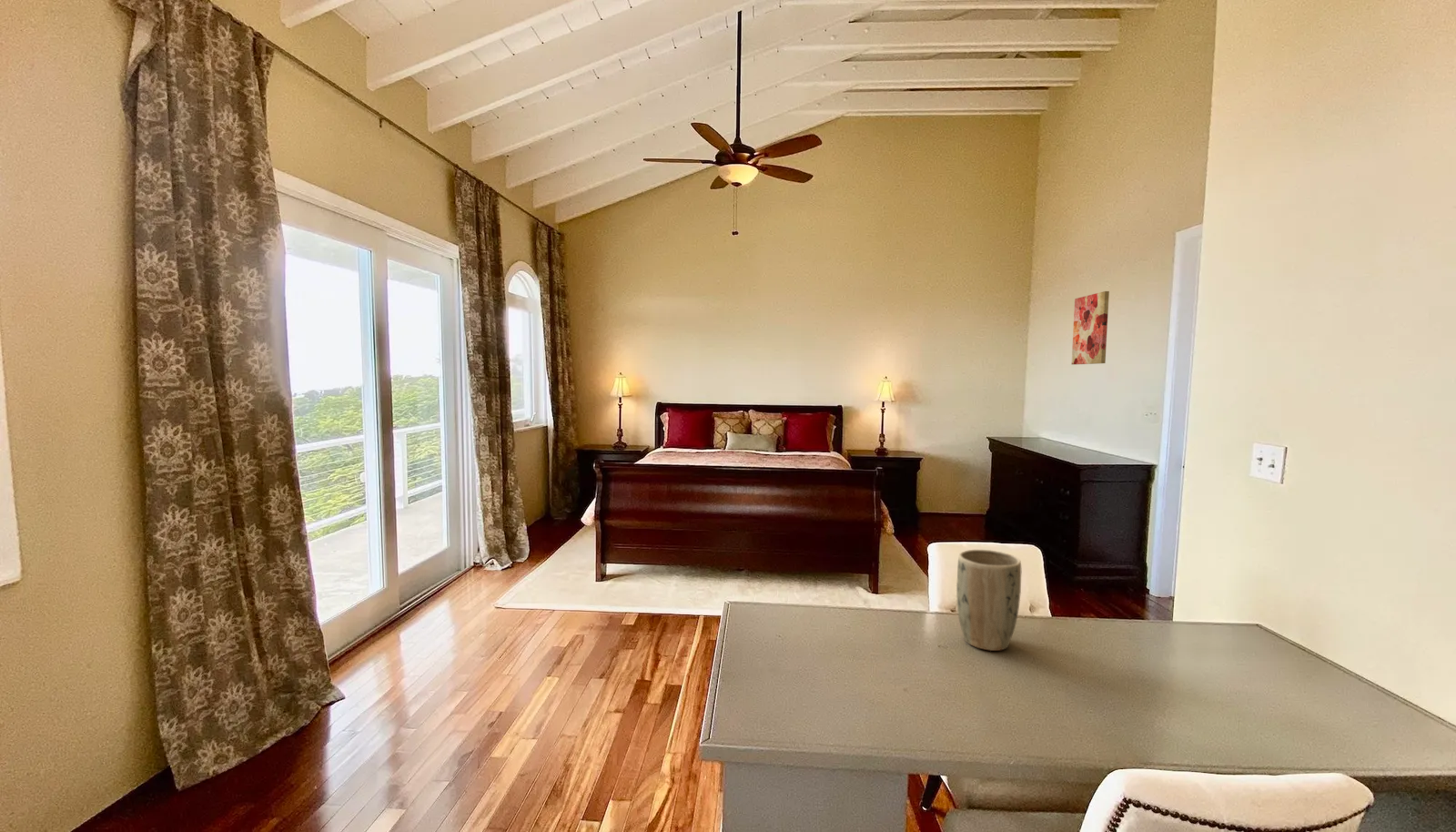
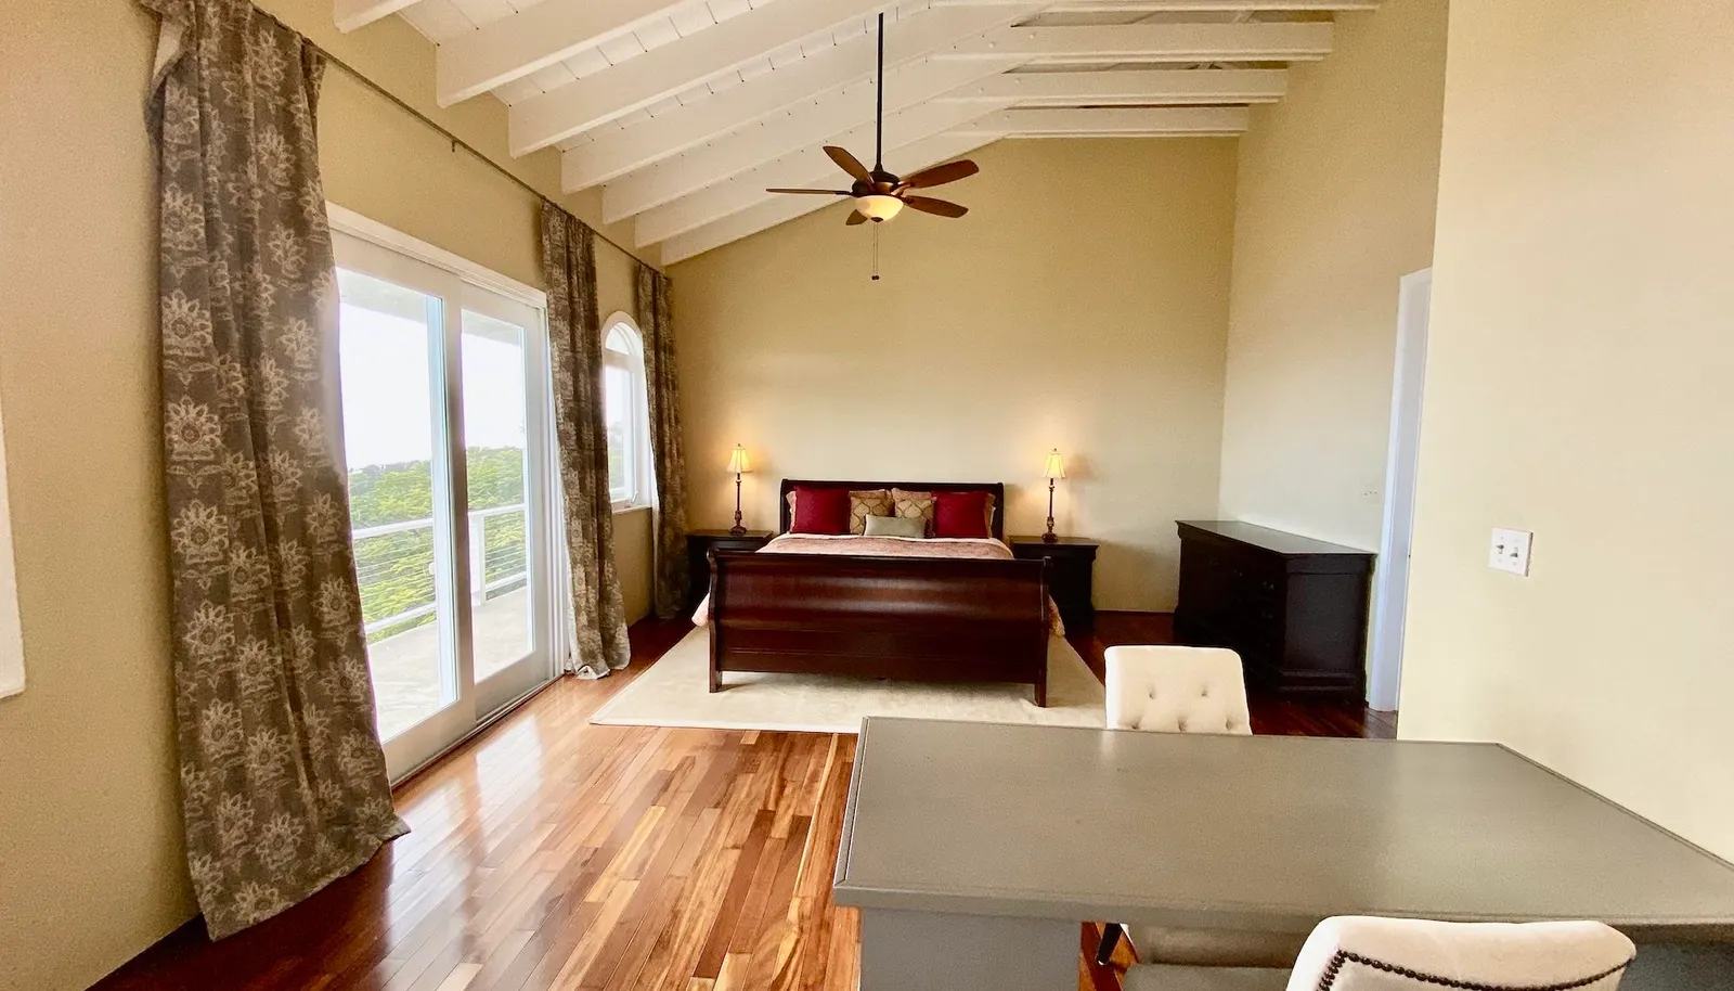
- plant pot (987, 599)
- wall art (1089, 330)
